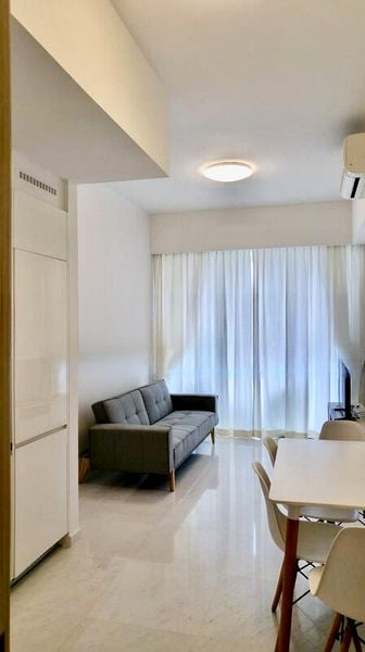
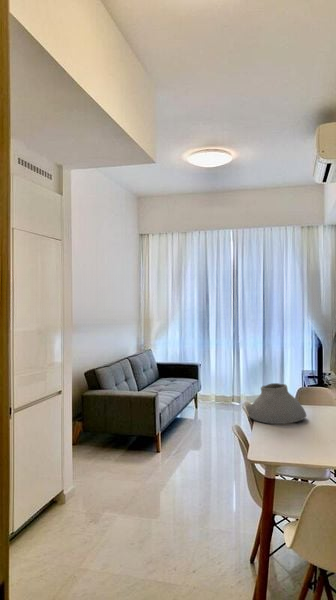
+ vase (276, 401)
